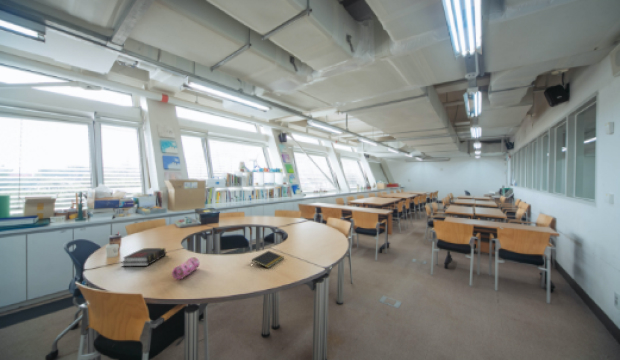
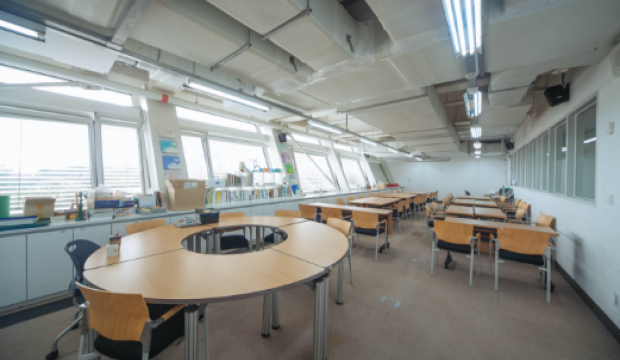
- book (145, 256)
- pencil case (186, 267)
- notepad (268, 258)
